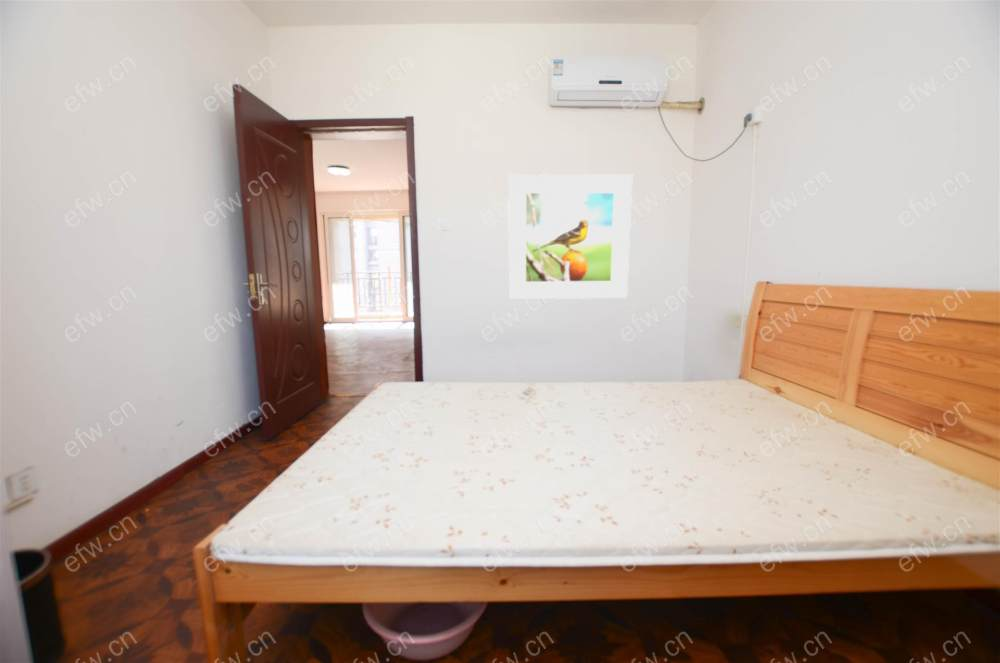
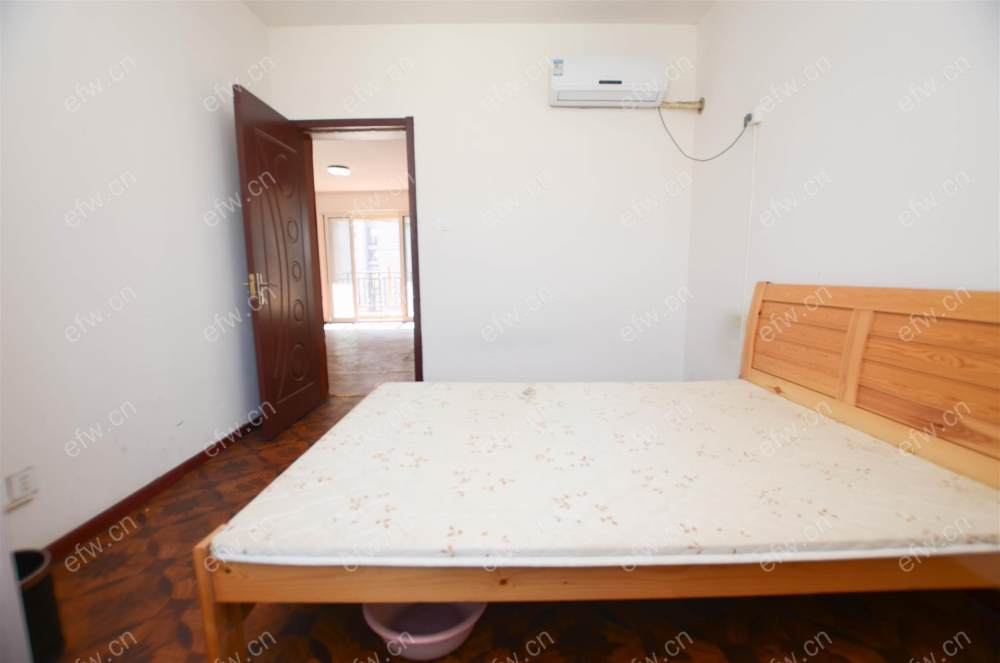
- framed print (569, 237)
